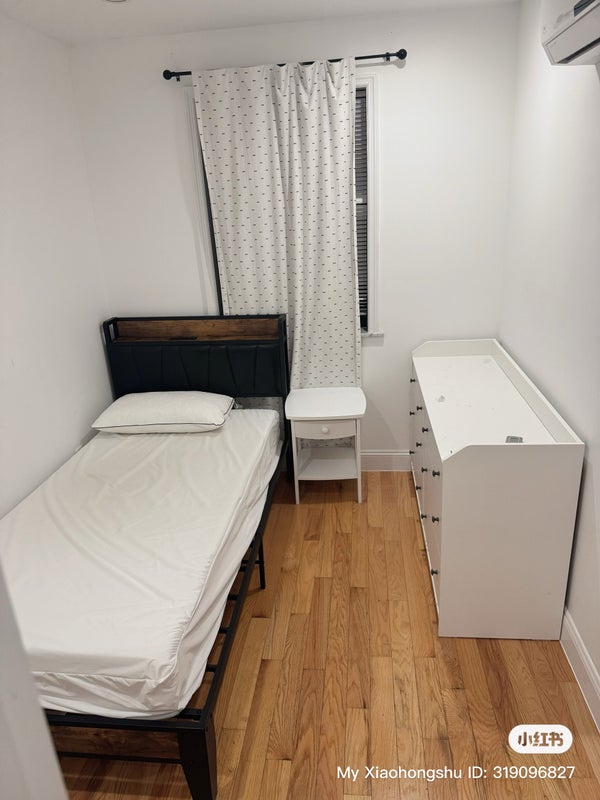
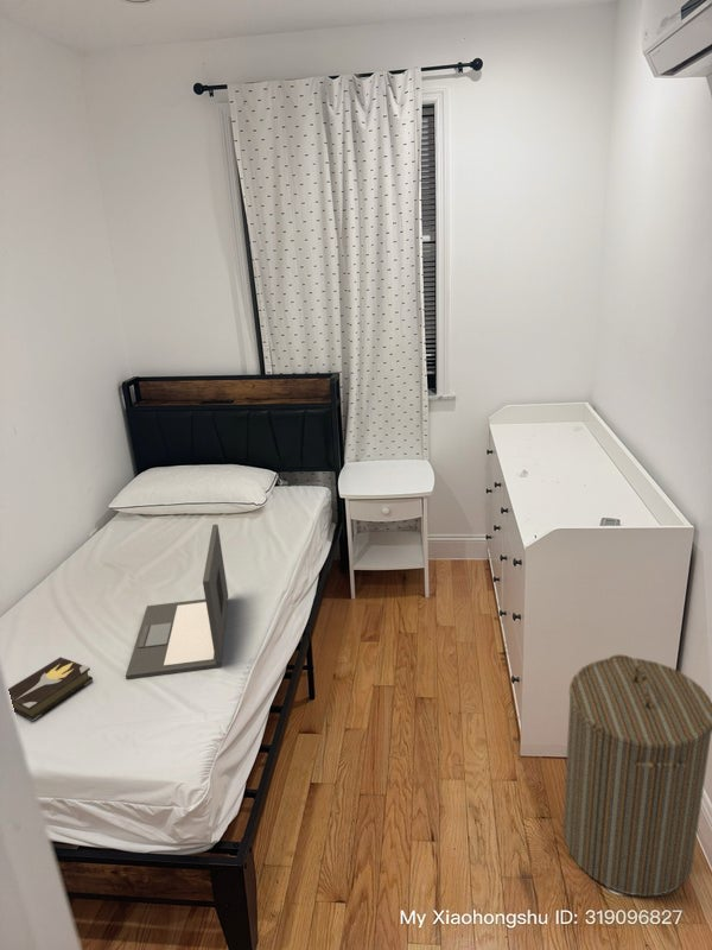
+ laundry hamper (634, 761)
+ hardback book (46, 685)
+ laptop (174, 602)
